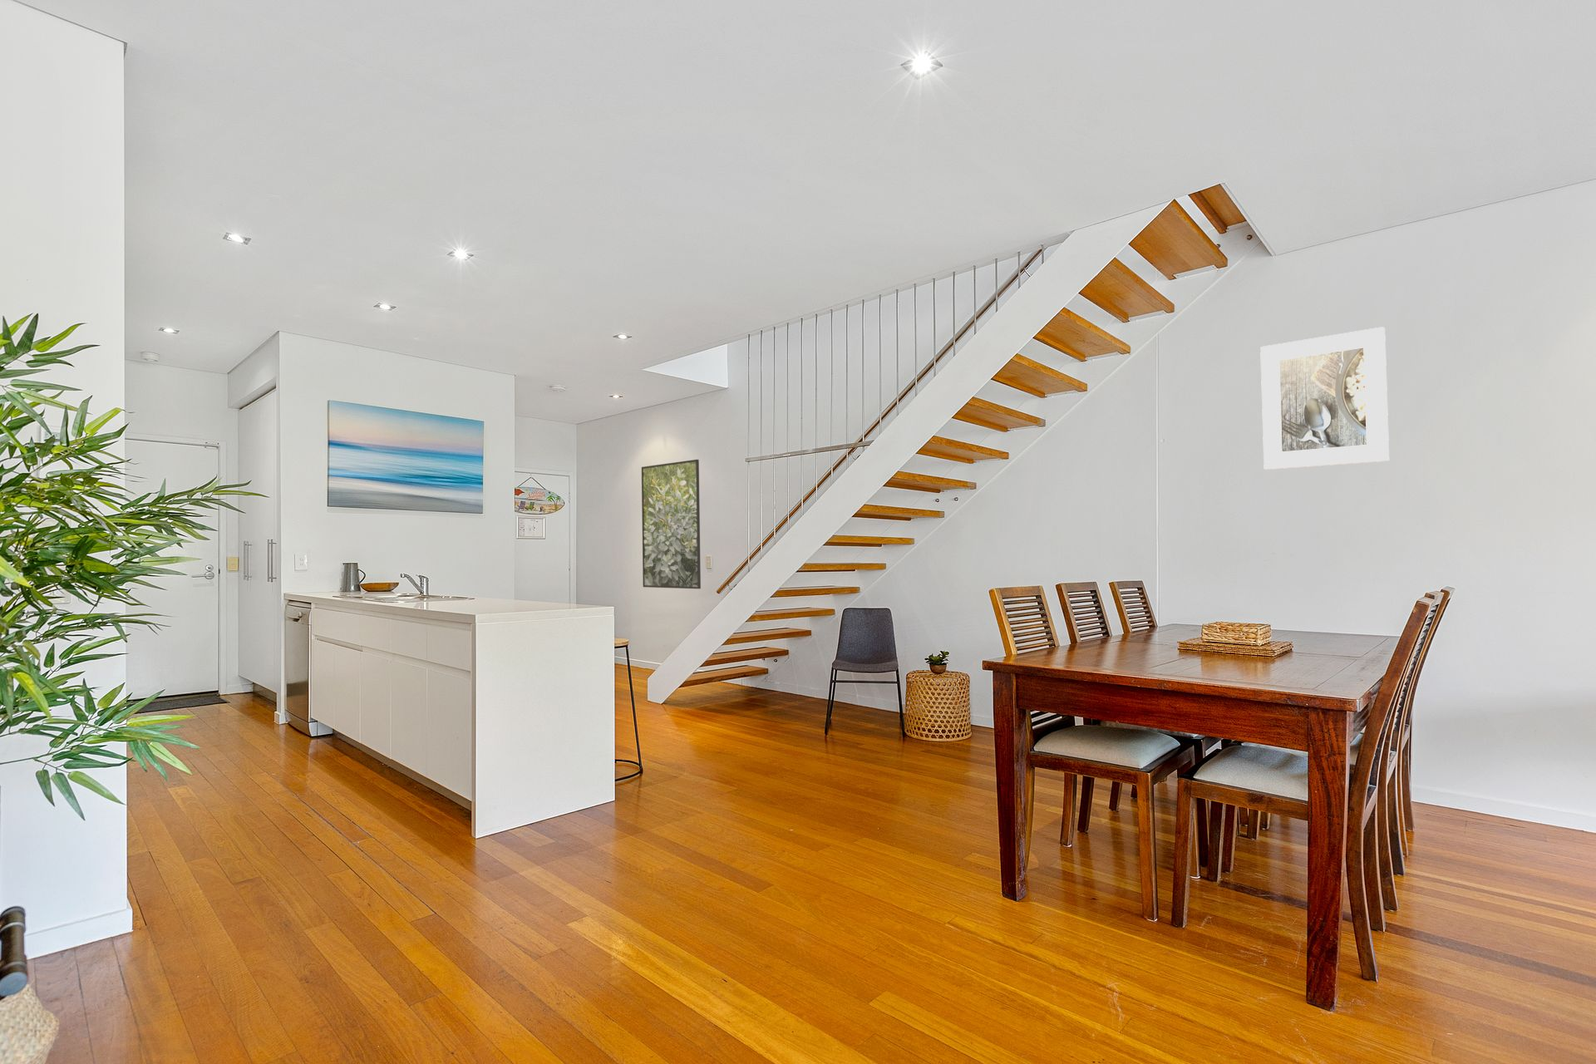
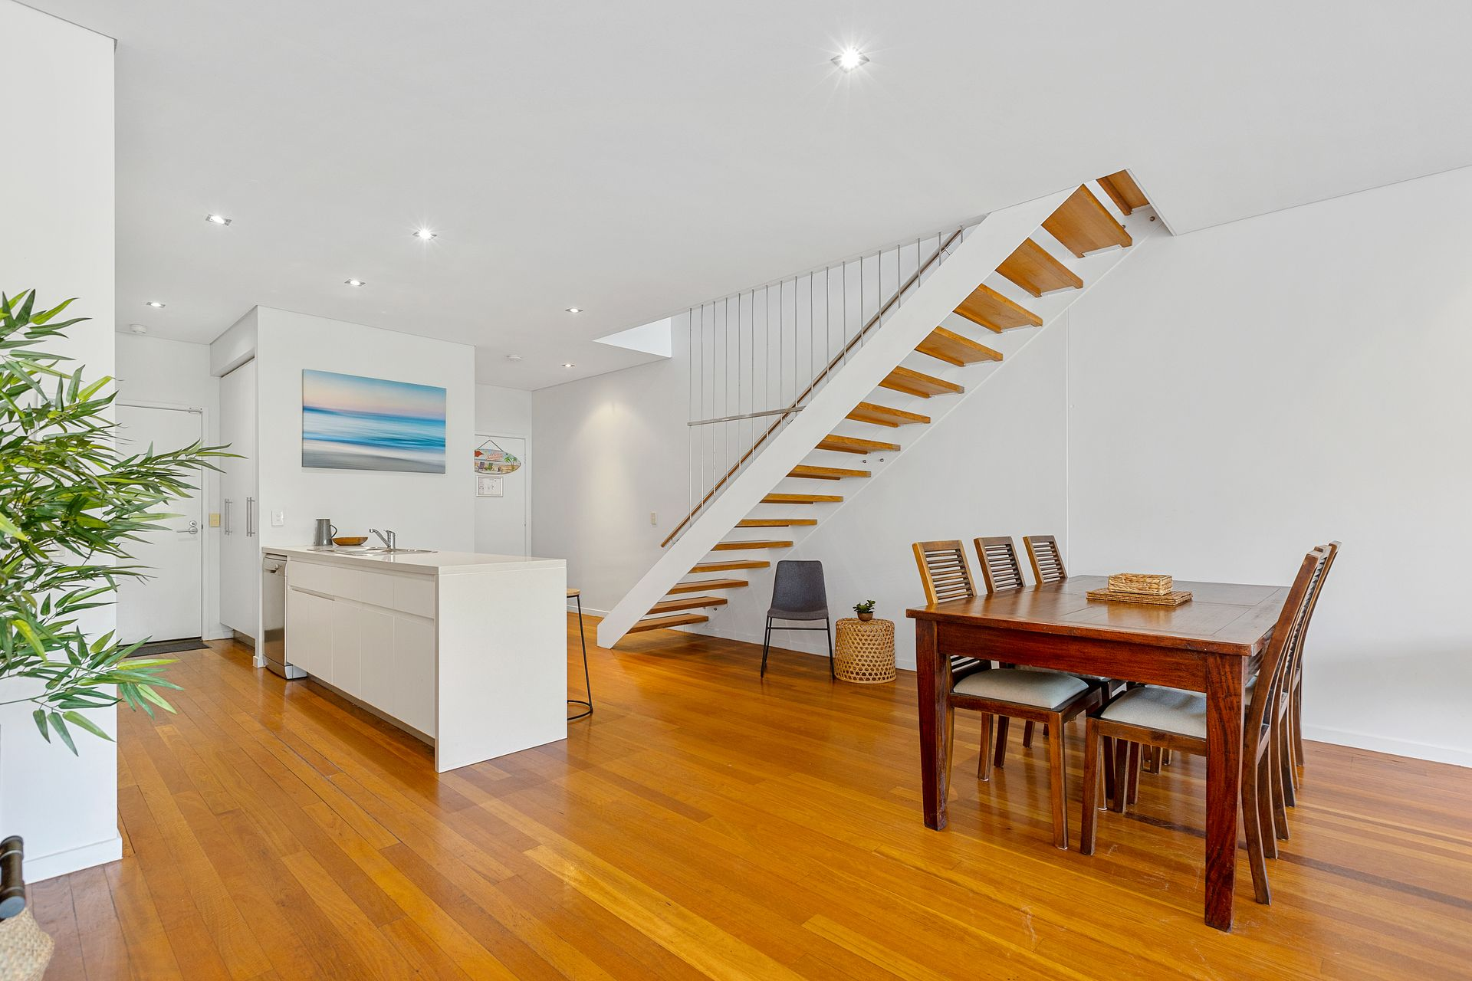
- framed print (670, 525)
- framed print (1322, 400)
